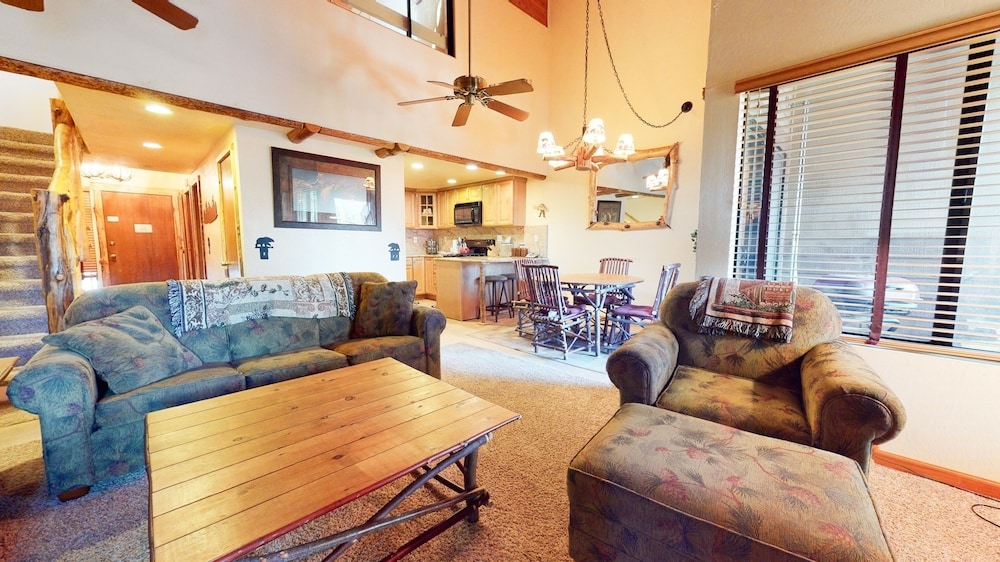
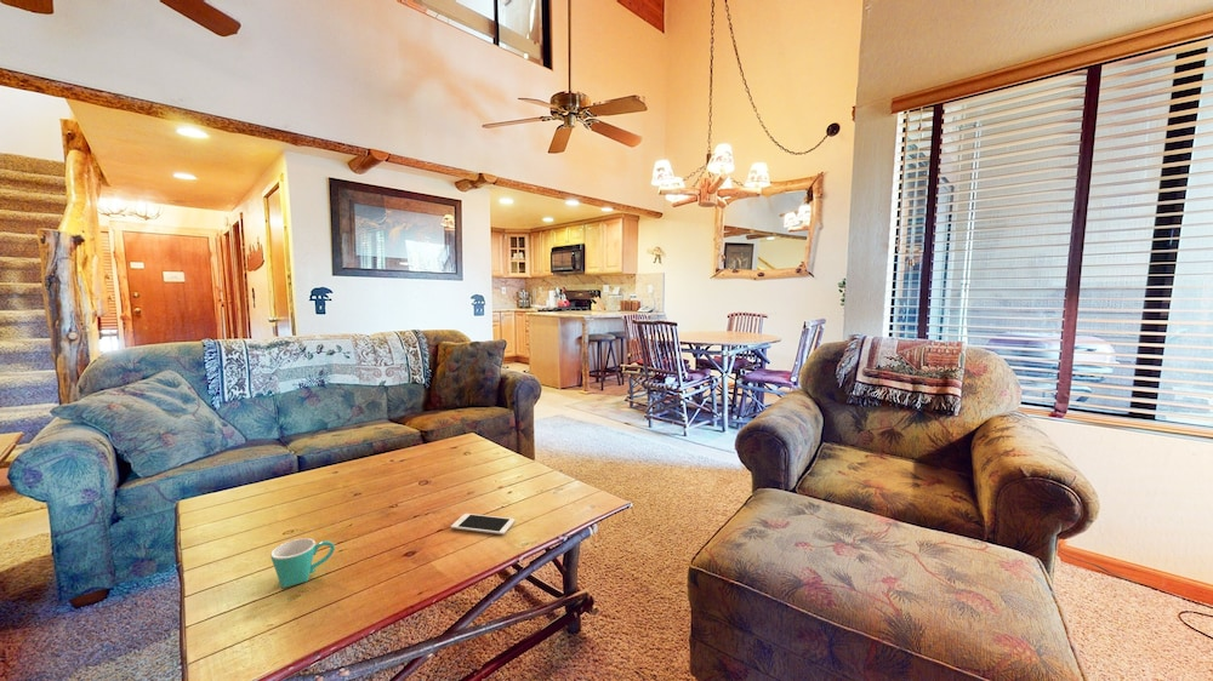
+ mug (303, 560)
+ cell phone (483, 523)
